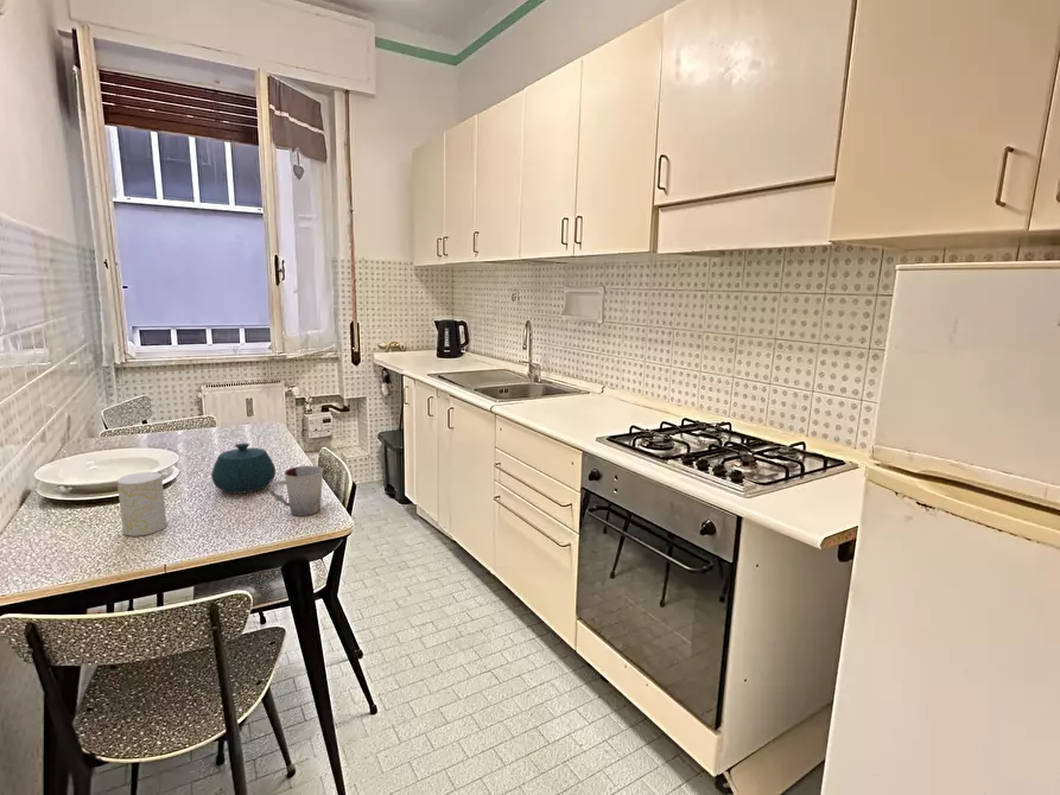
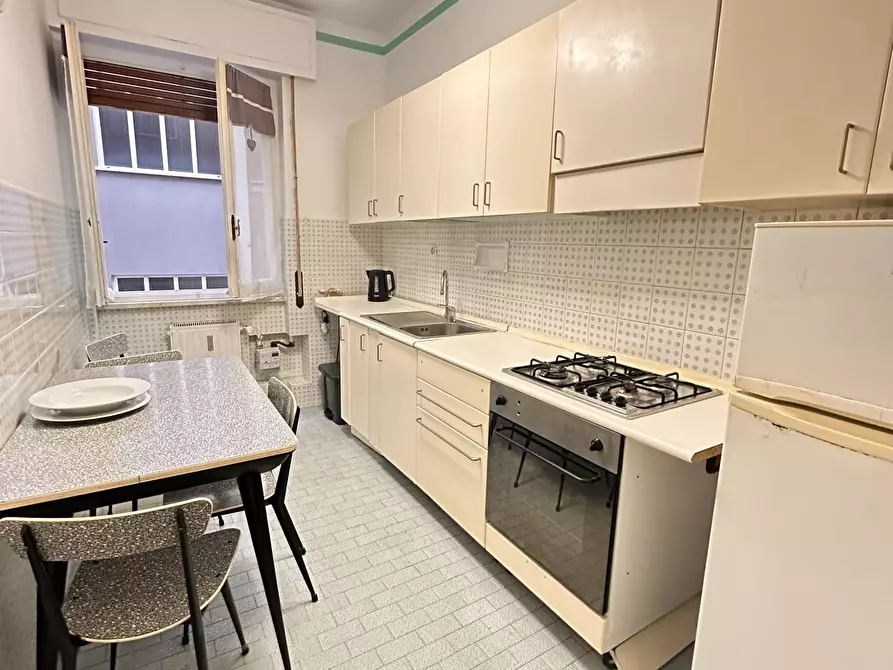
- cup (142, 503)
- cup (297, 491)
- teapot (243, 466)
